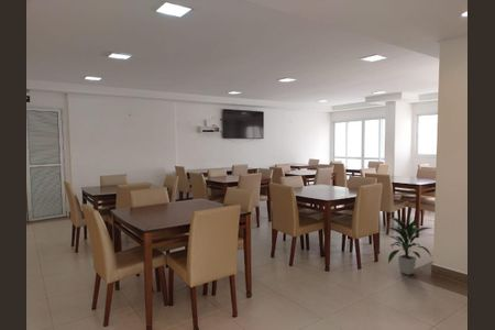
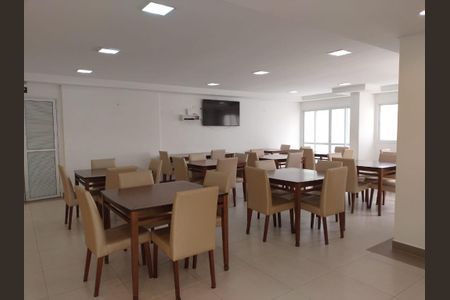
- indoor plant (405, 243)
